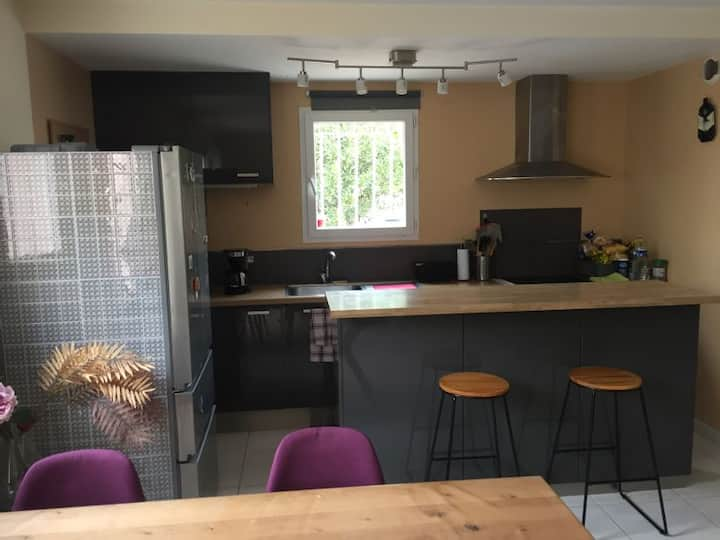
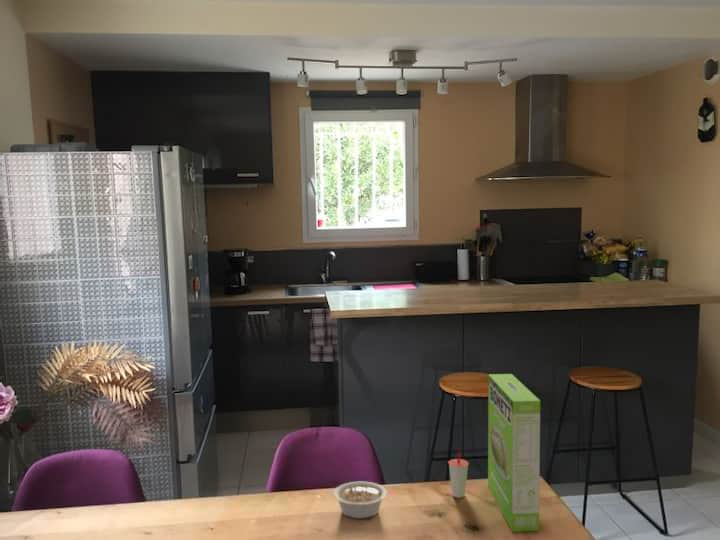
+ legume (362, 499)
+ cup (458, 473)
+ cake mix box (511, 447)
